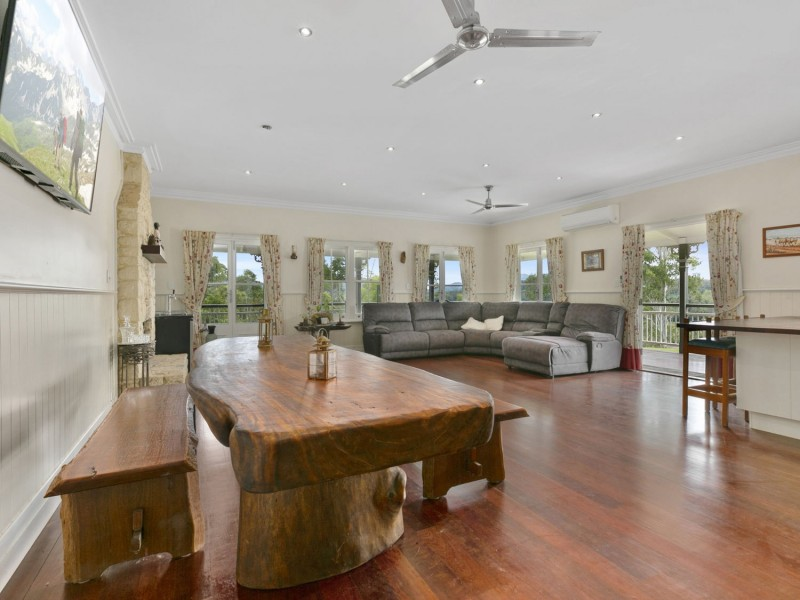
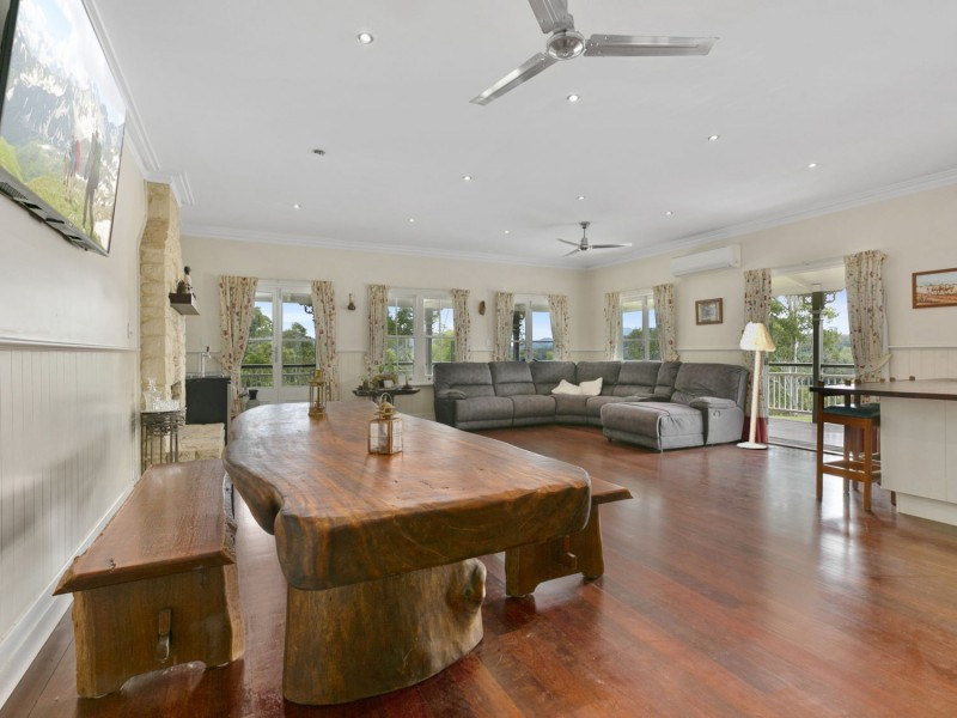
+ floor lamp (756, 383)
